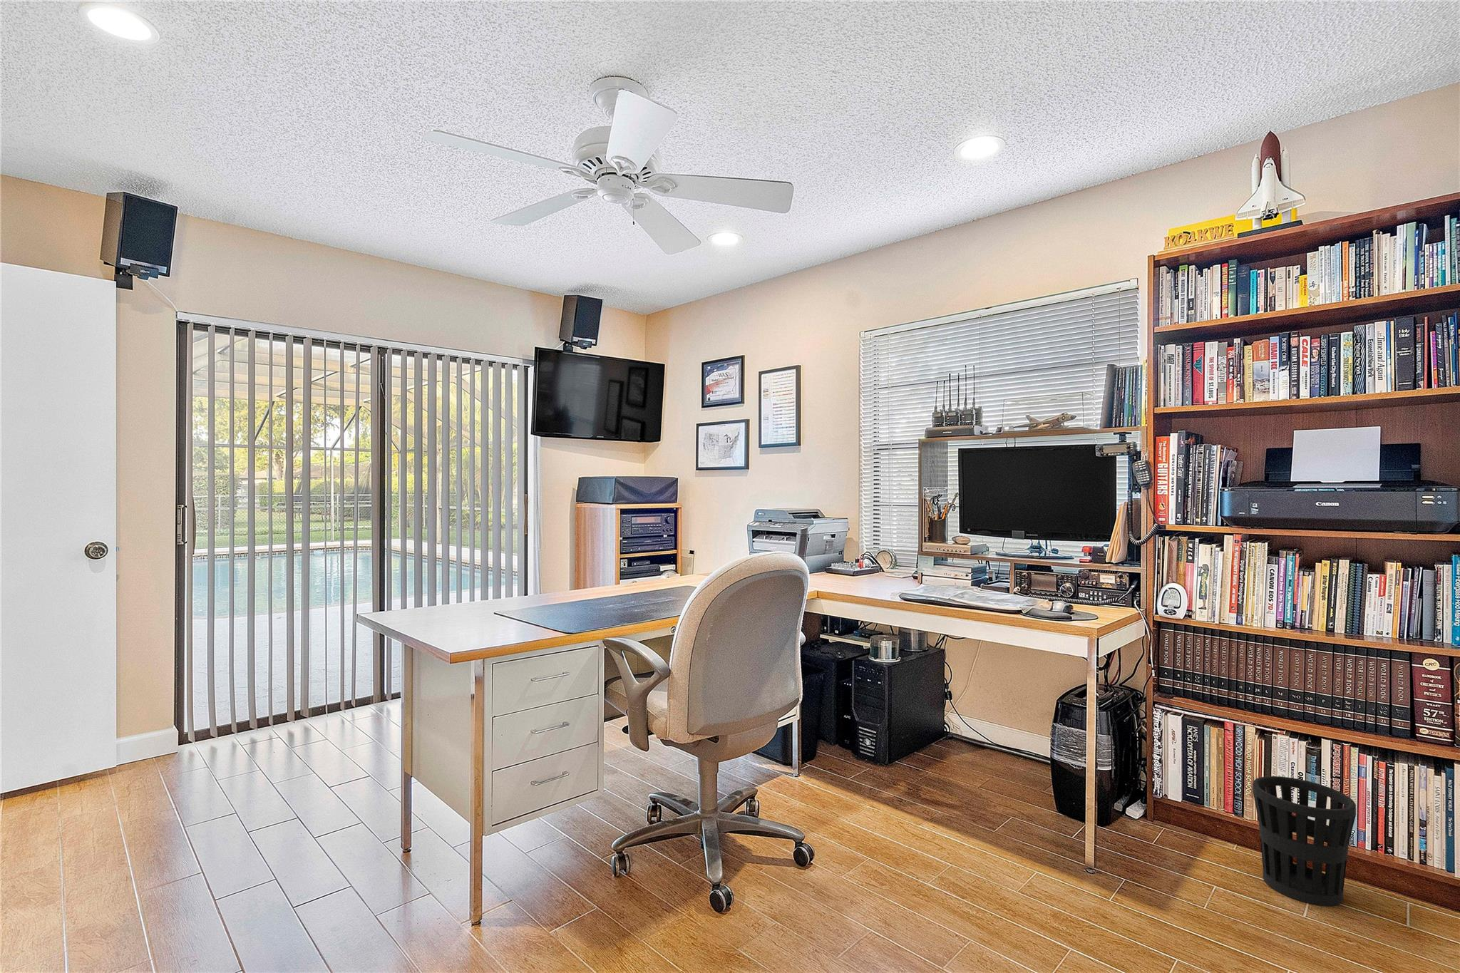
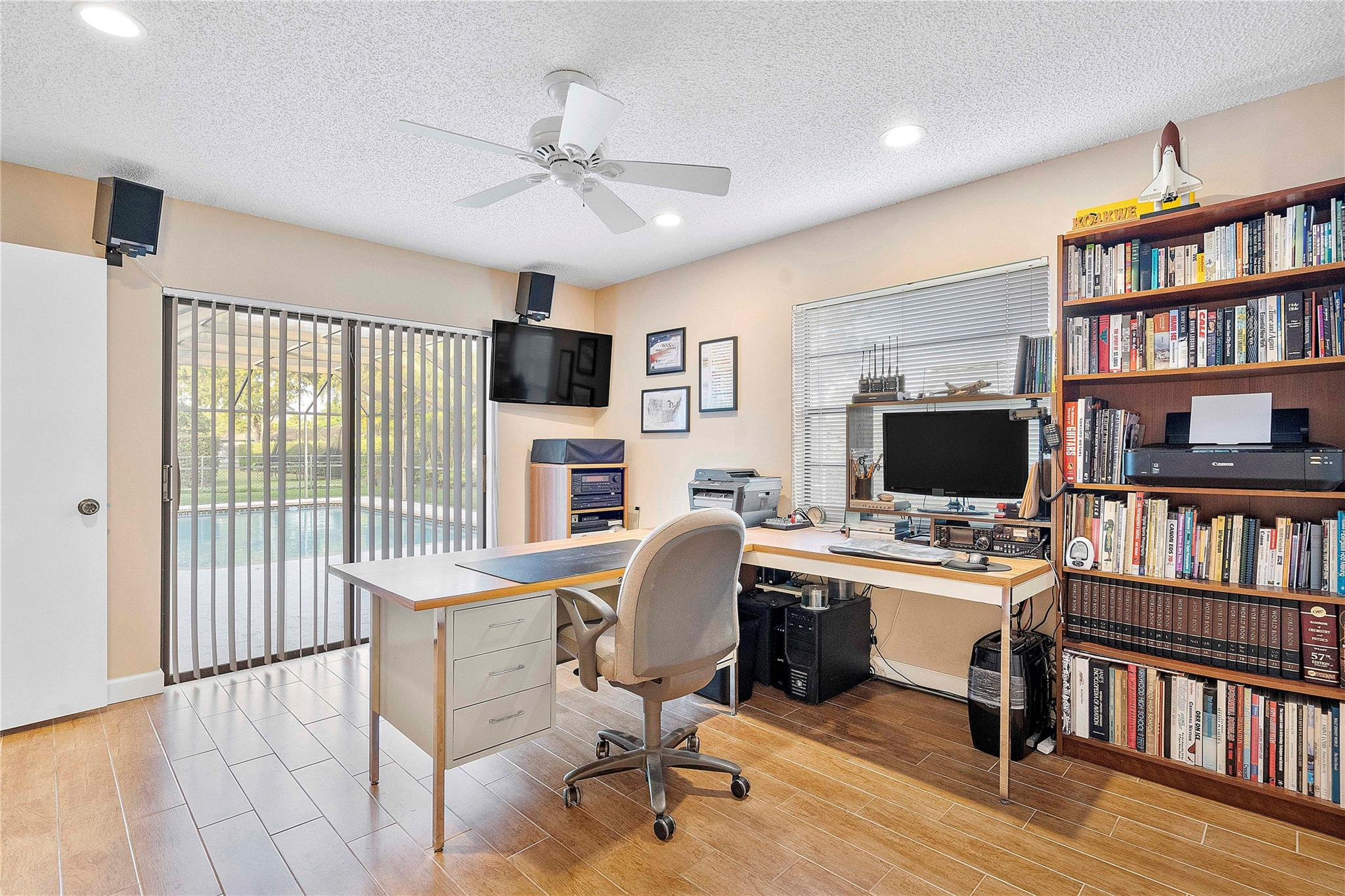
- wastebasket (1302, 839)
